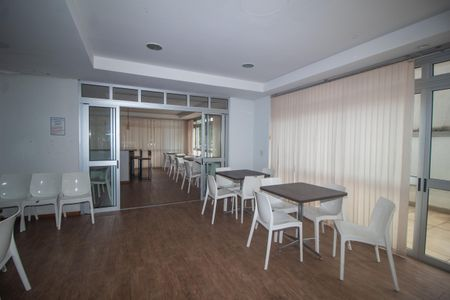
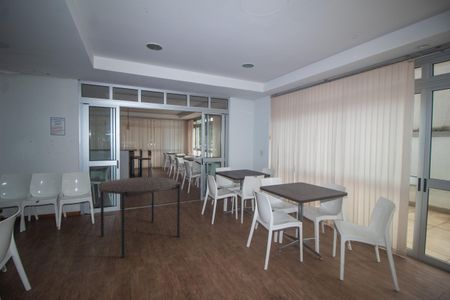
+ dining table (152, 209)
